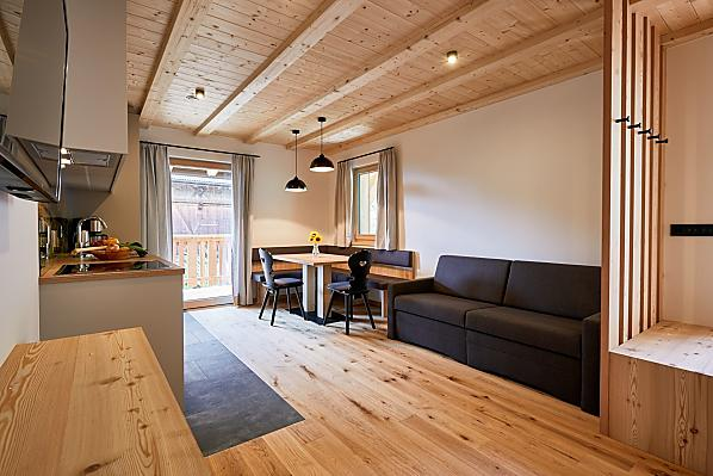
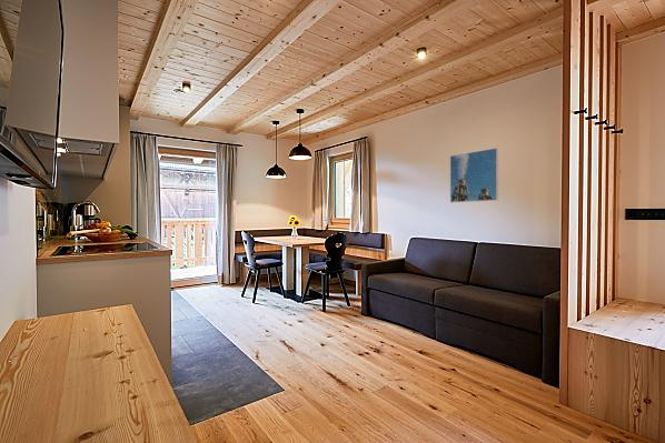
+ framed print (473, 177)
